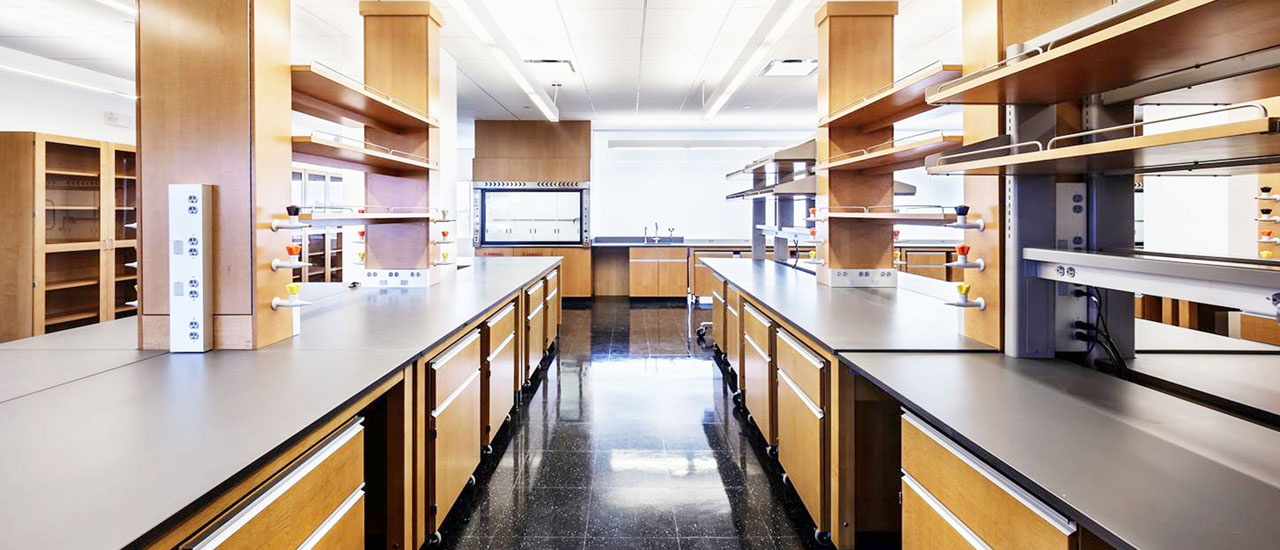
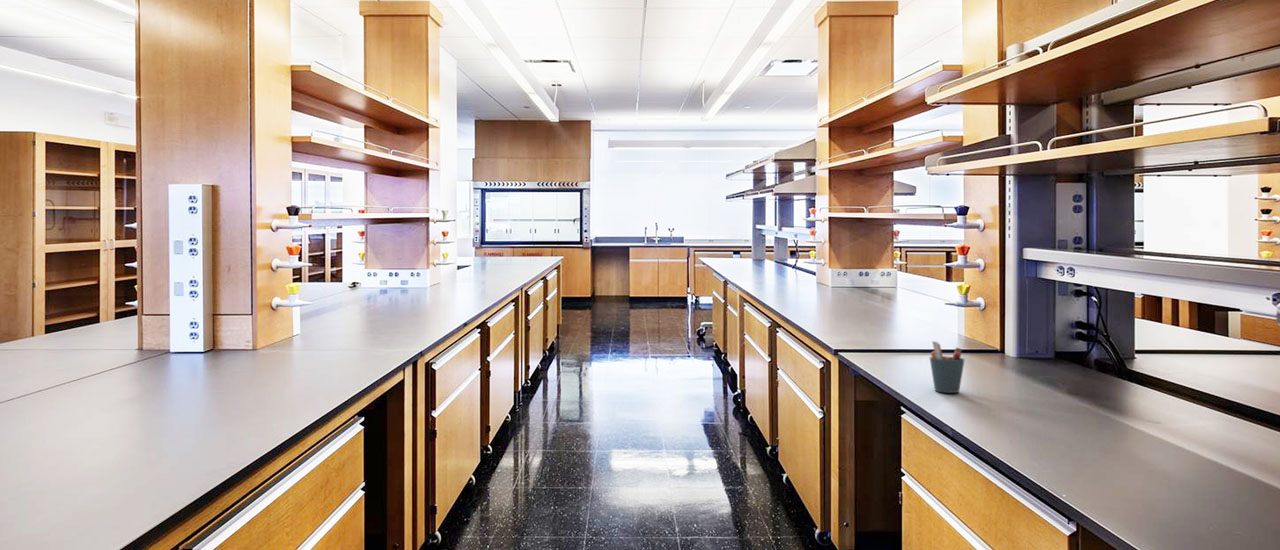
+ pen holder (946, 365)
